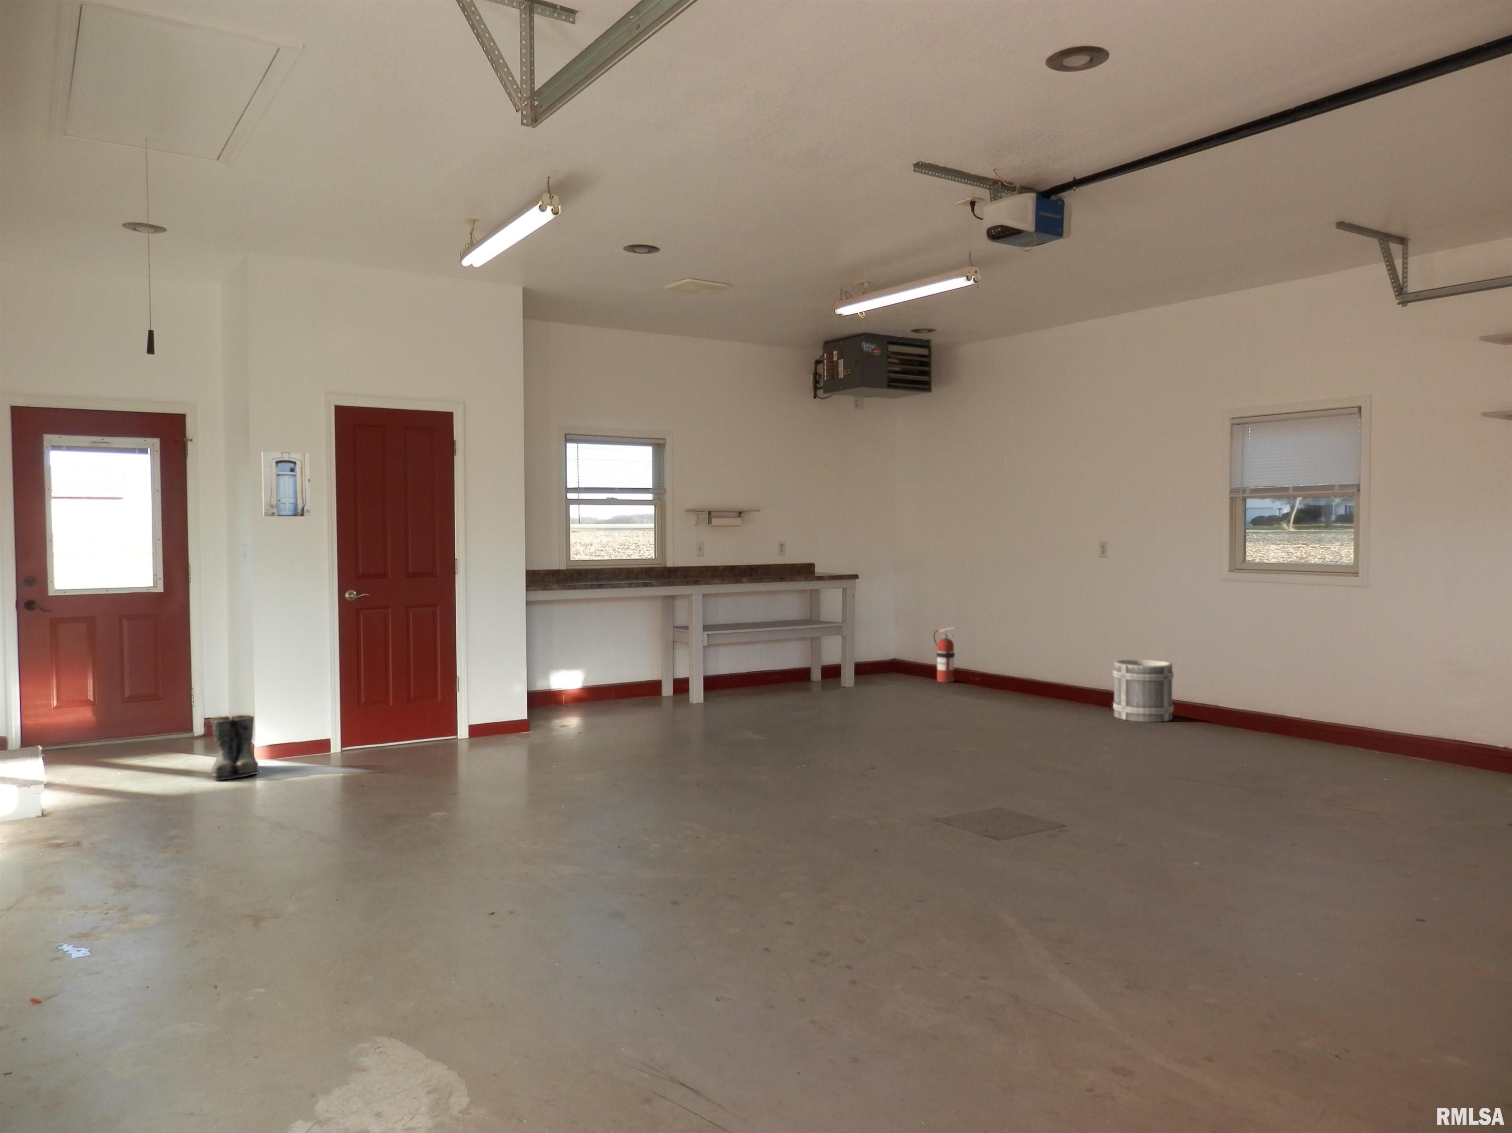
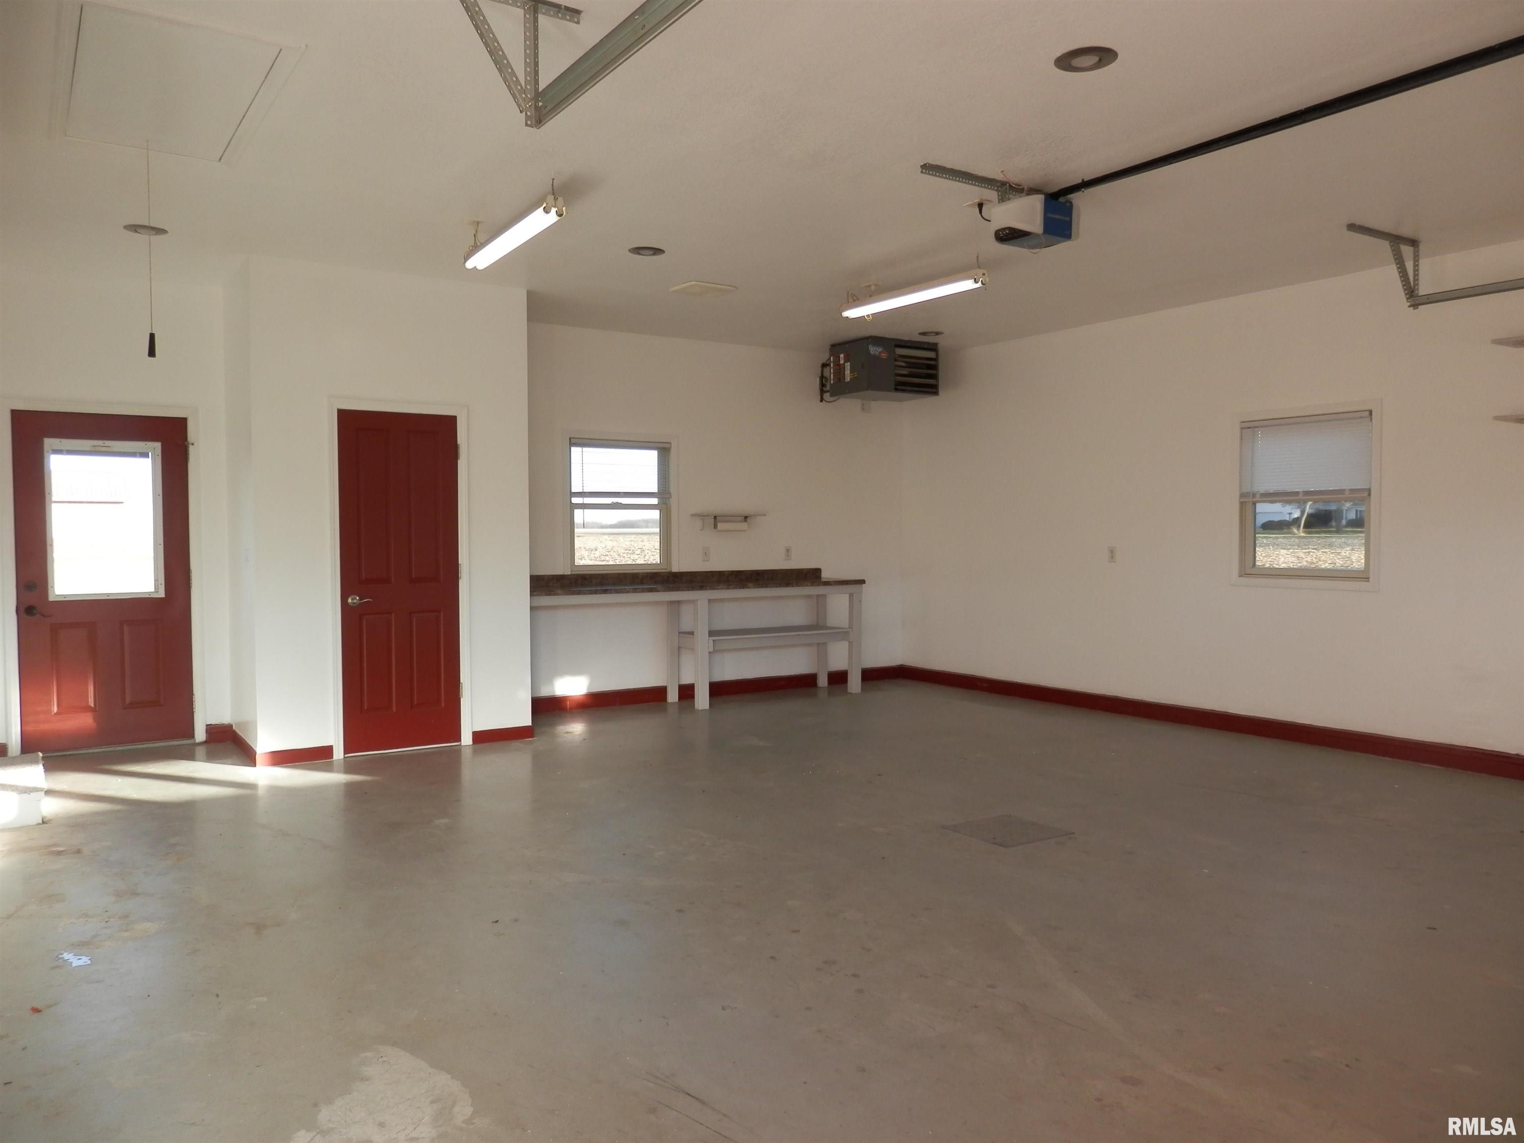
- bucket (1143, 689)
- wall art (286, 484)
- boots (233, 745)
- fire extinguisher (945, 653)
